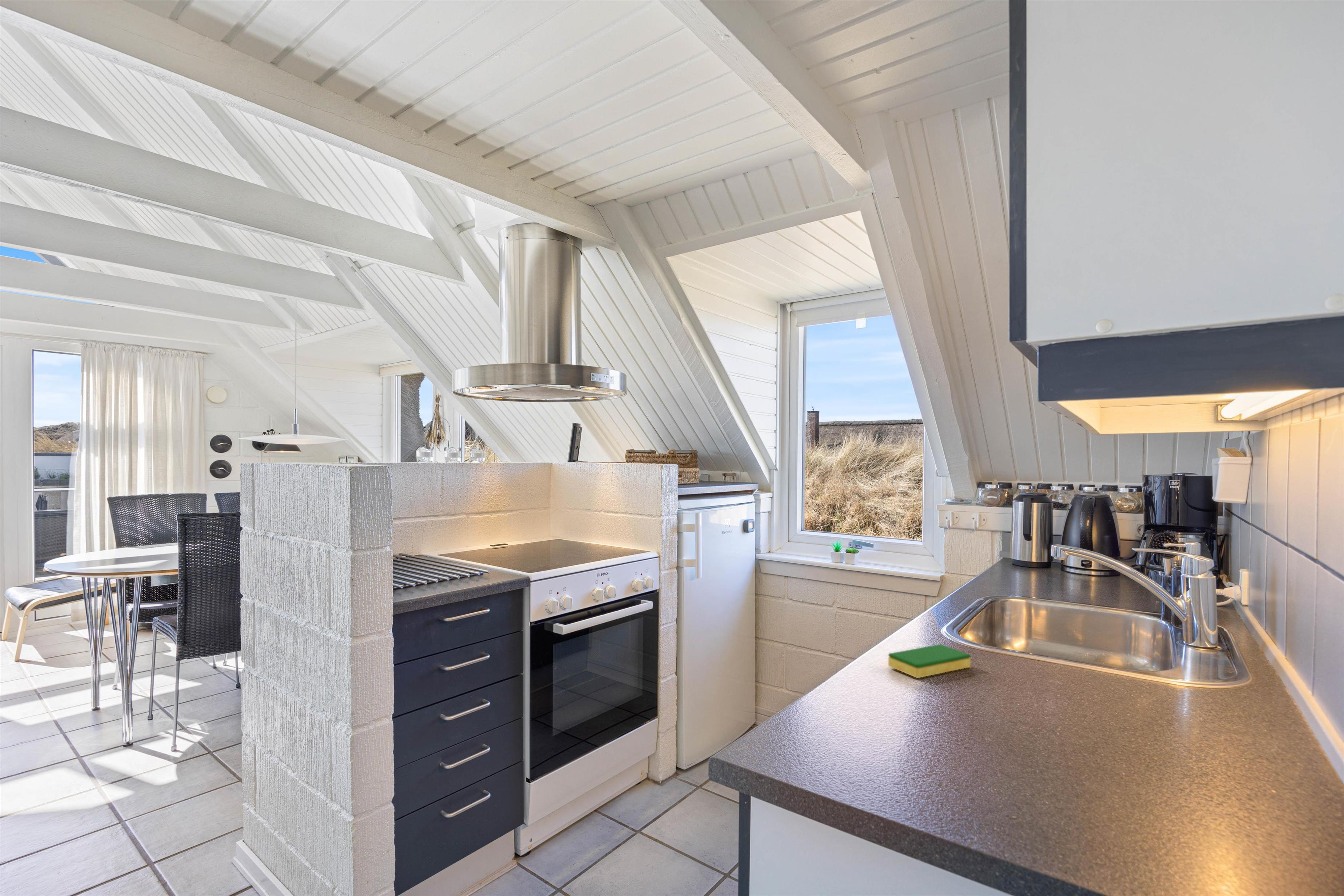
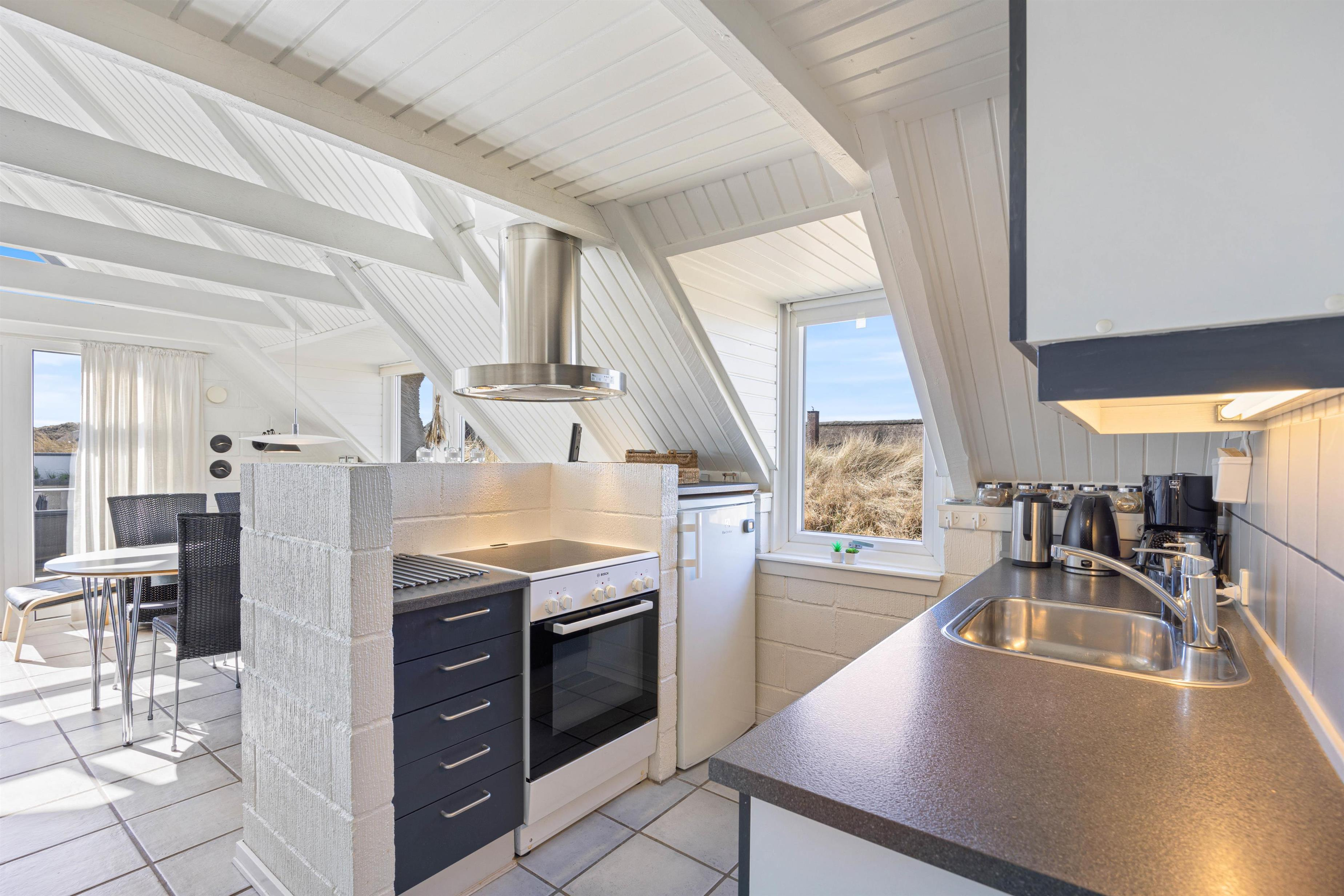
- dish sponge (929, 660)
